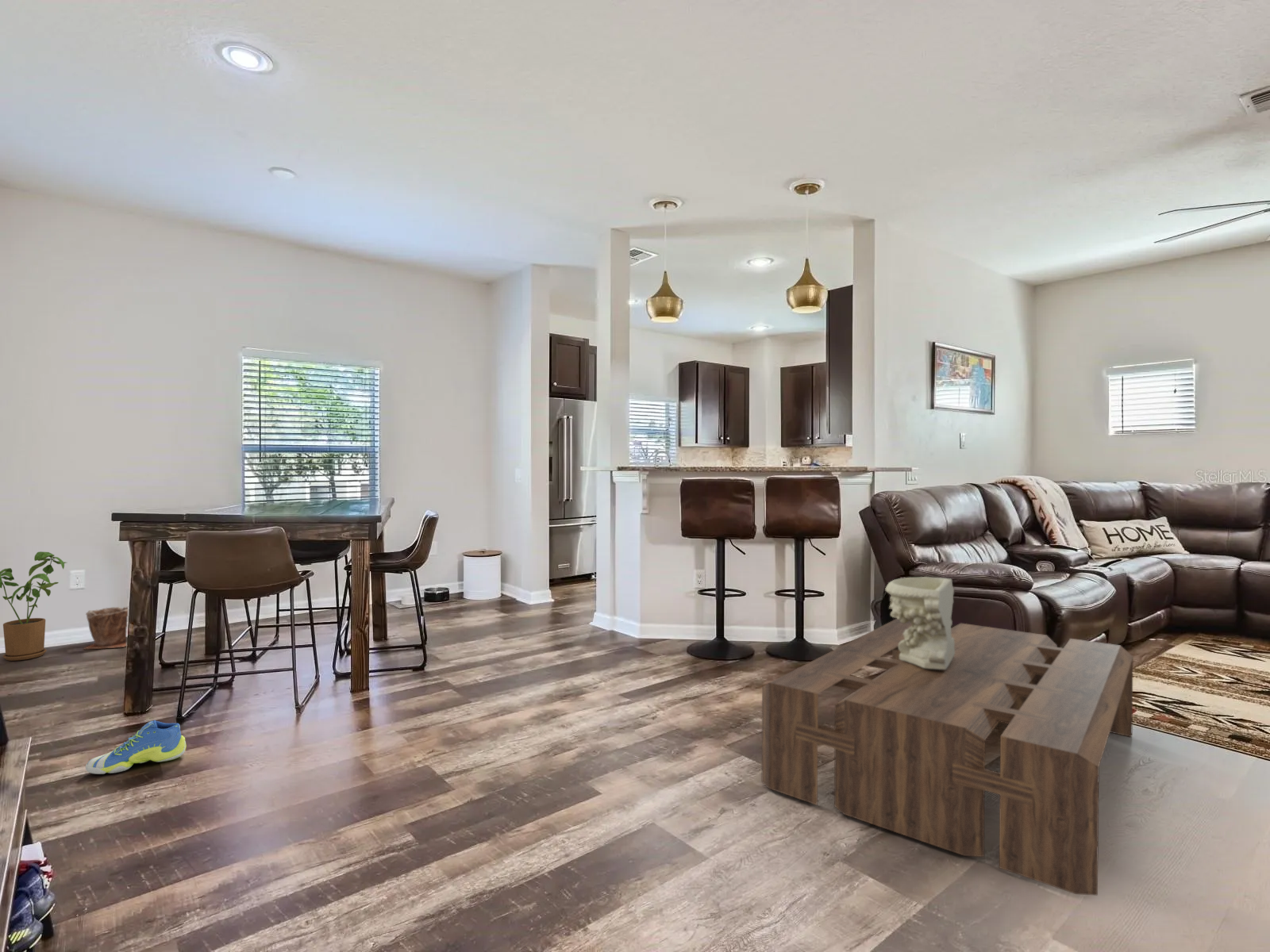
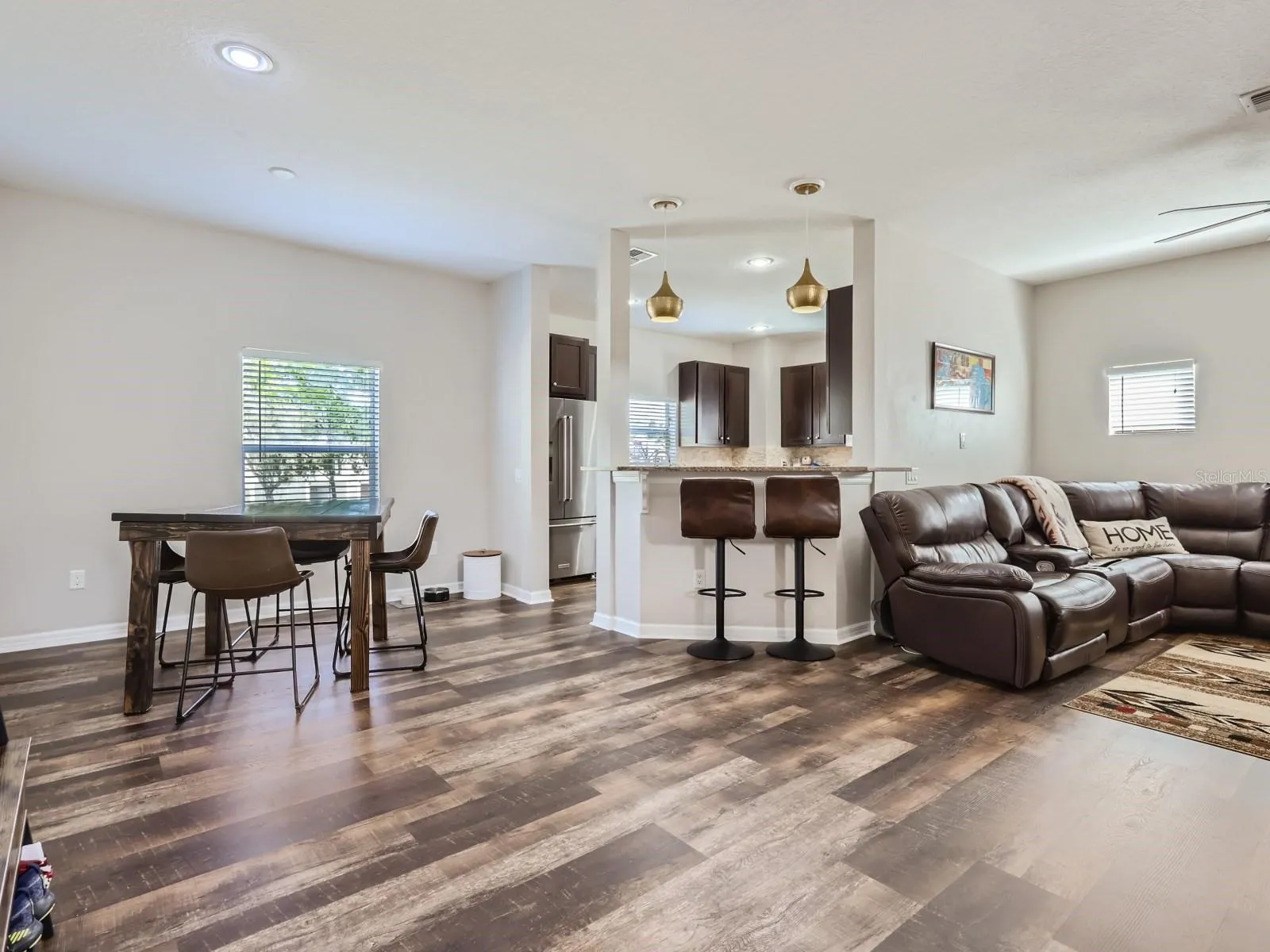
- plant pot (112, 626)
- house plant (28, 605)
- sneaker (137, 743)
- decorative bowl (929, 620)
- coffee table (961, 709)
